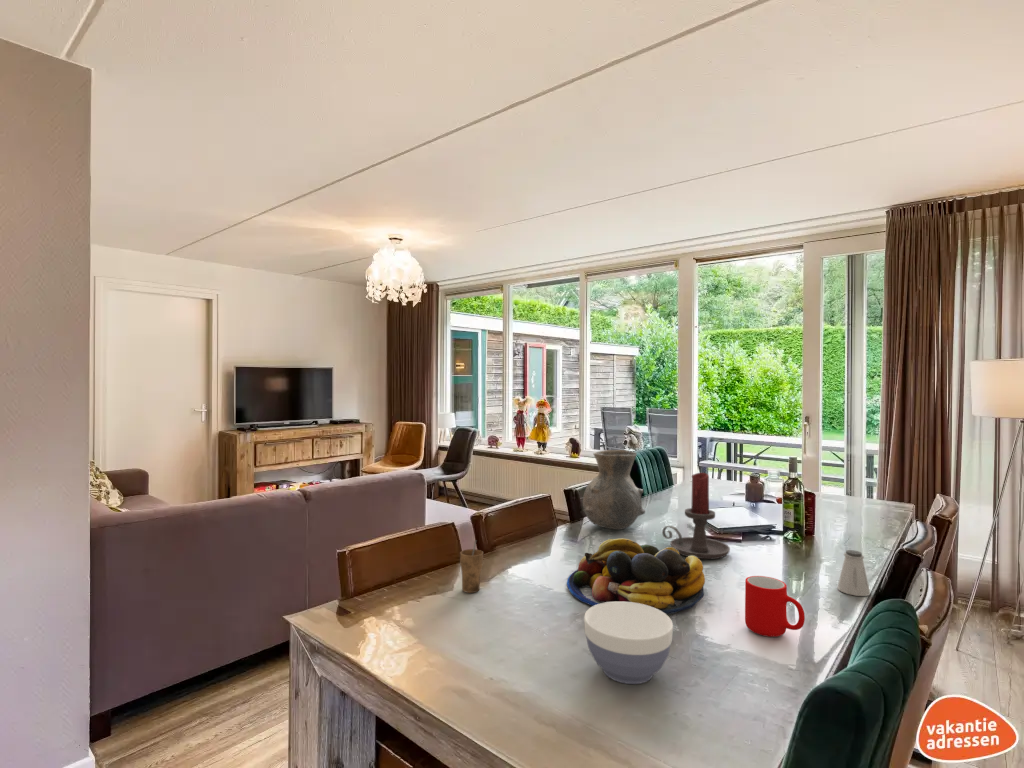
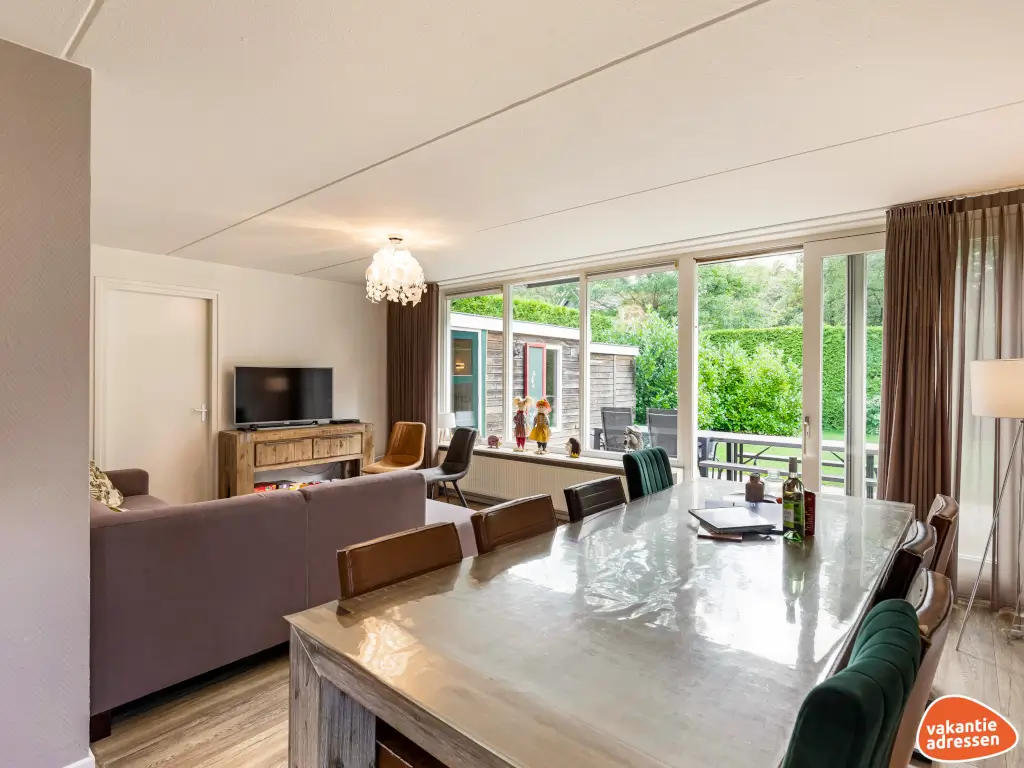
- fruit bowl (632, 563)
- bowl (627, 644)
- saltshaker (853, 571)
- candle holder (692, 511)
- vase (611, 489)
- cup (774, 609)
- cup (471, 566)
